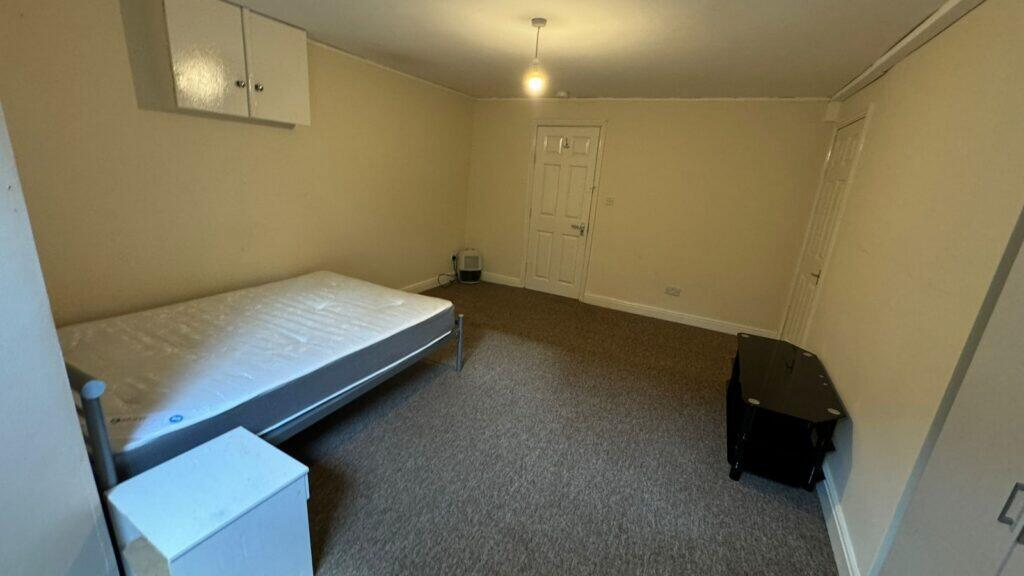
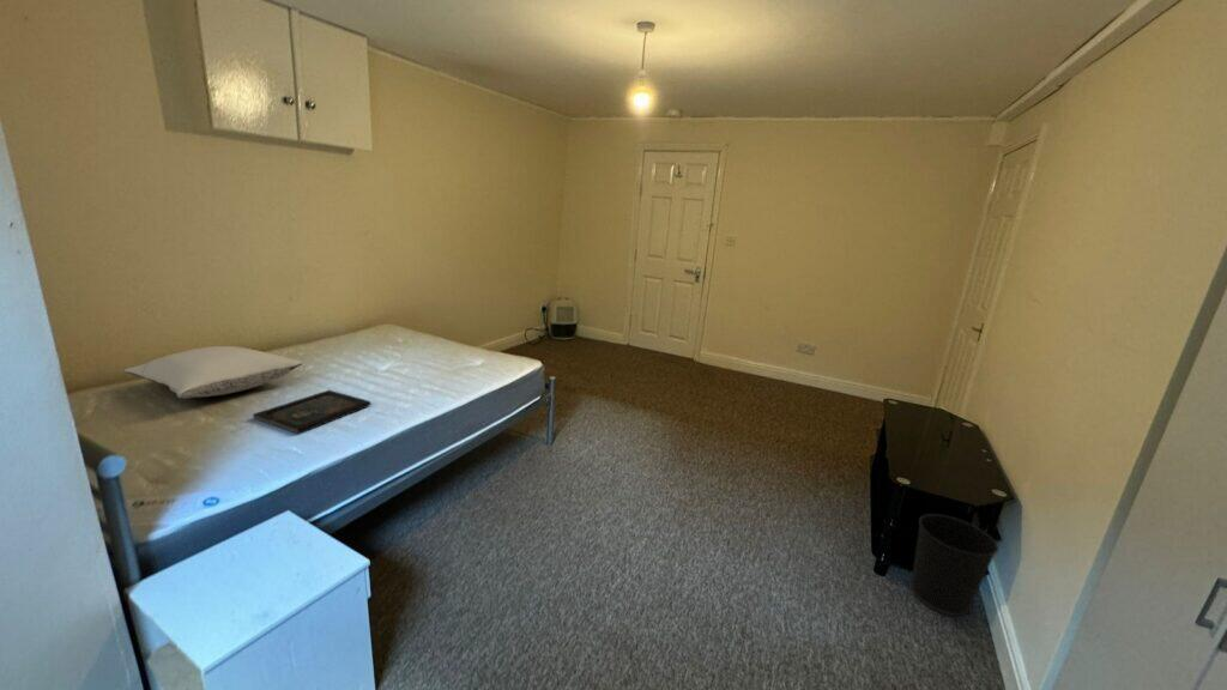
+ pillow (217, 368)
+ tray (314, 410)
+ wastebasket (948, 565)
